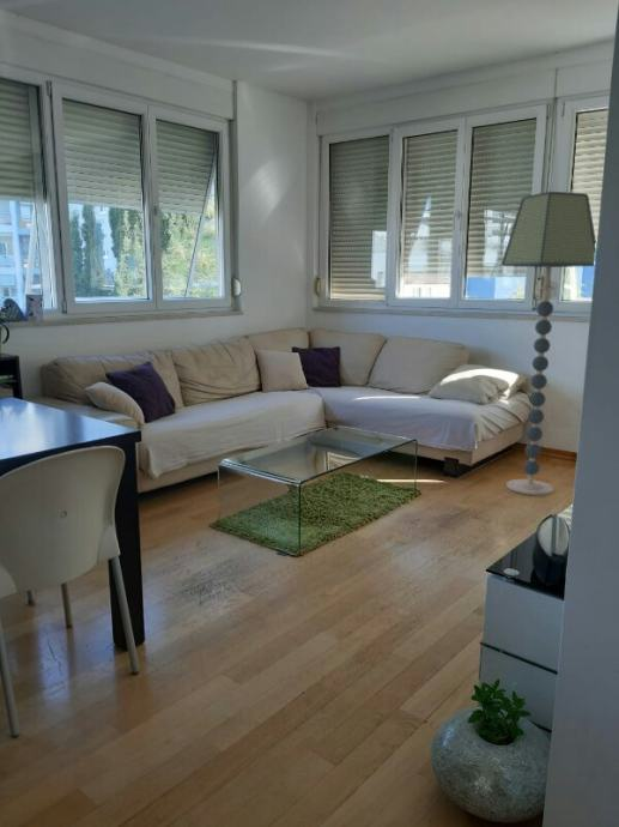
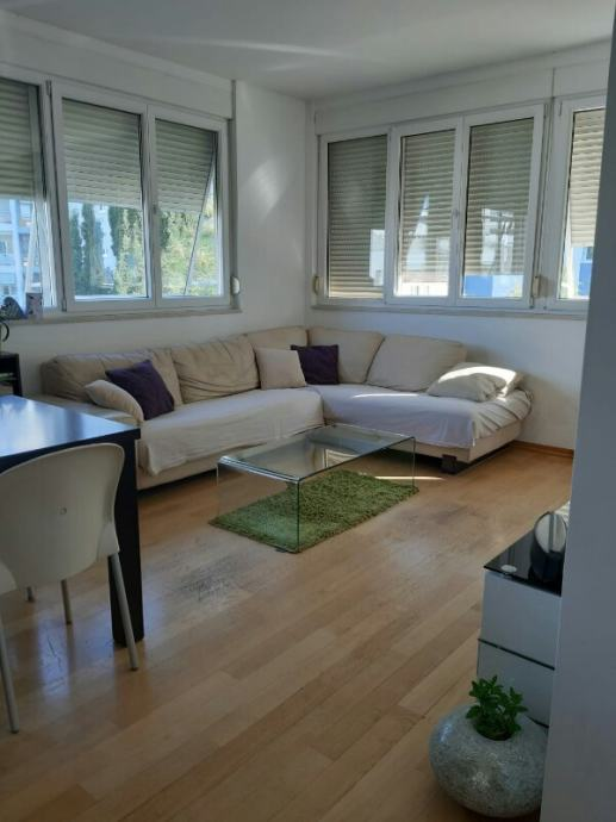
- floor lamp (541, 348)
